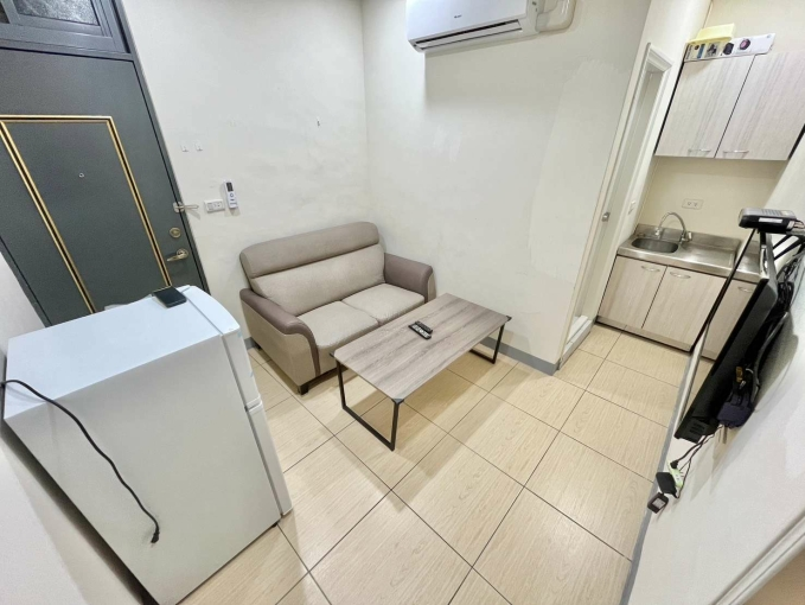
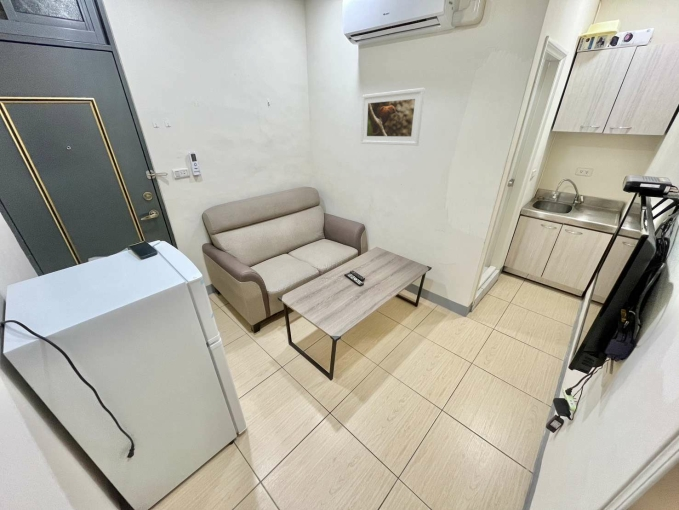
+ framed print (389, 119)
